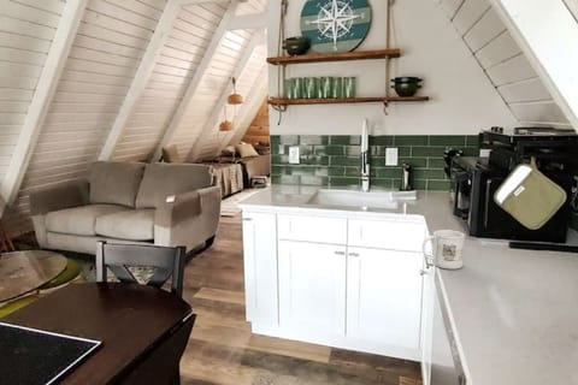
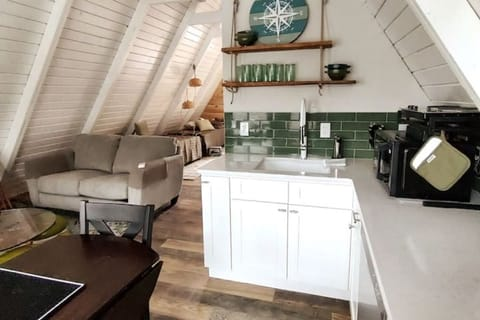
- mug (444, 248)
